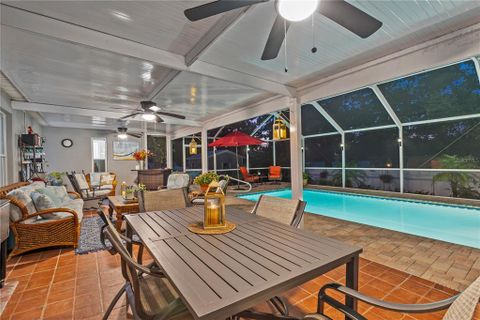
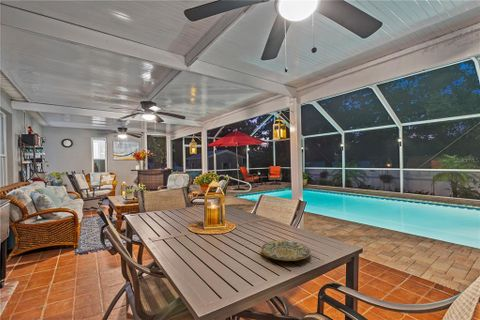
+ plate (285, 251)
